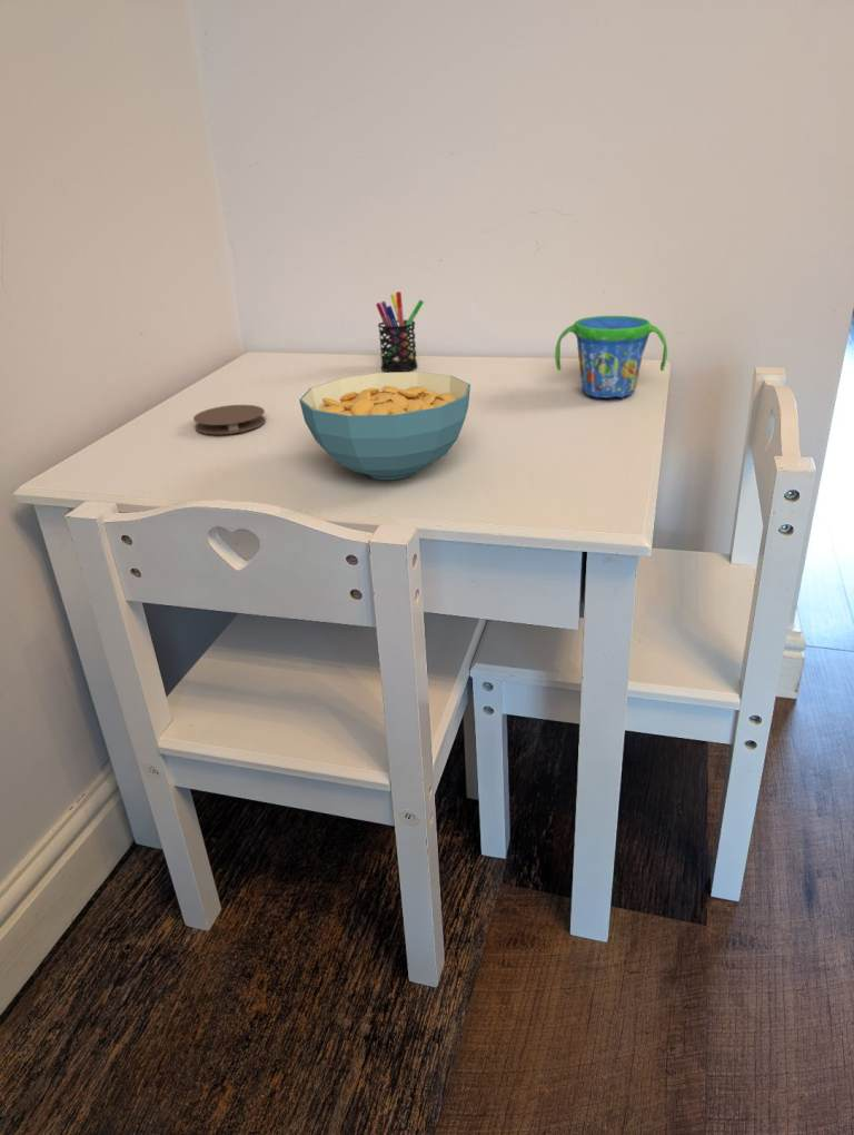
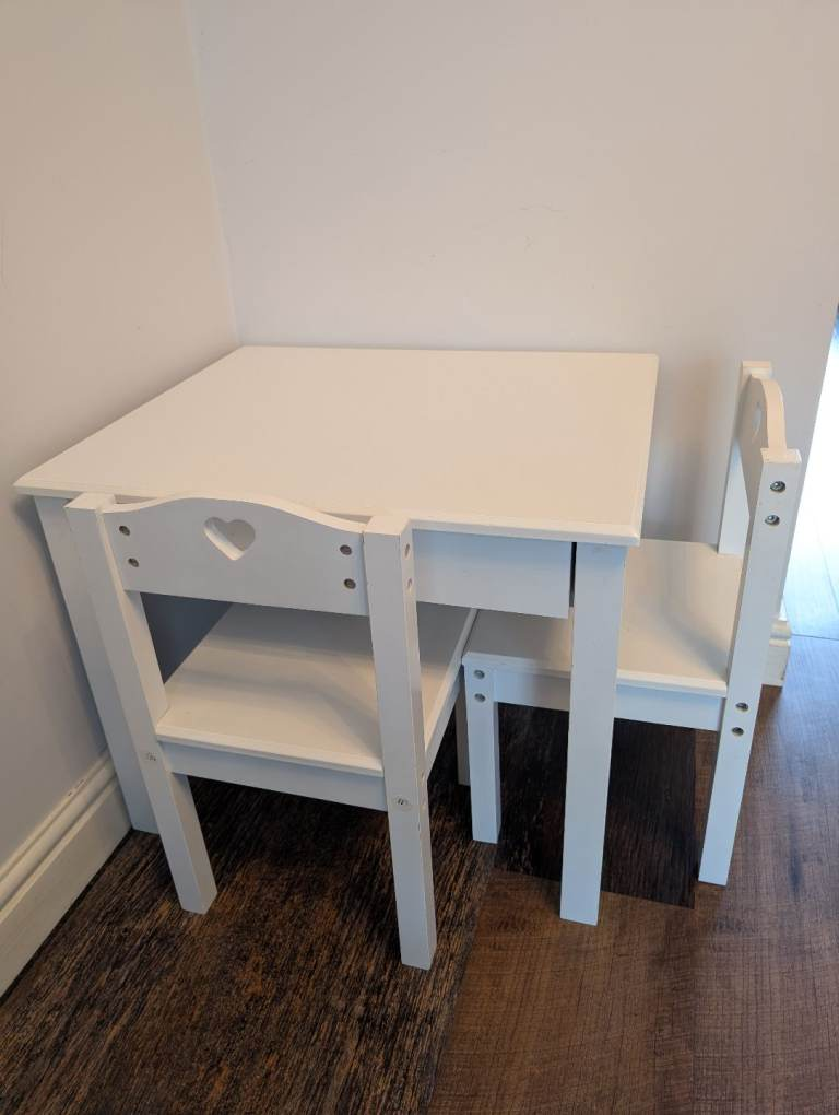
- coaster (229, 418)
- pen holder (401, 328)
- cereal bowl (388, 432)
- snack cup (609, 357)
